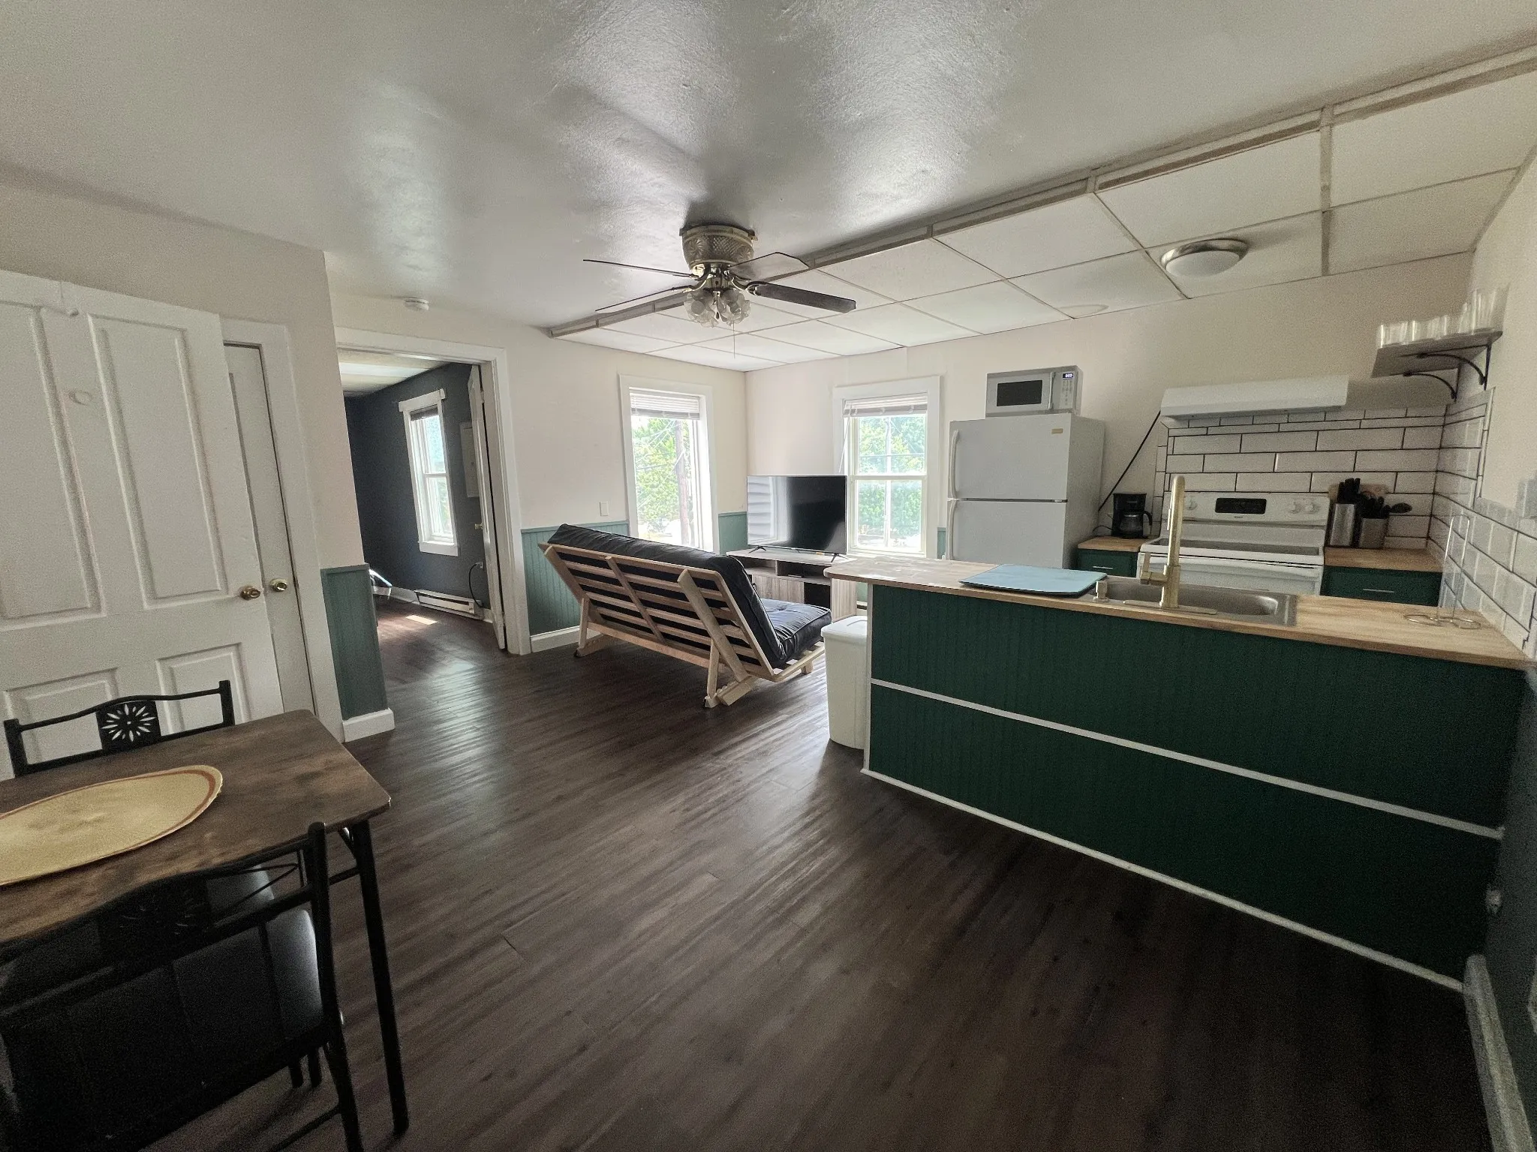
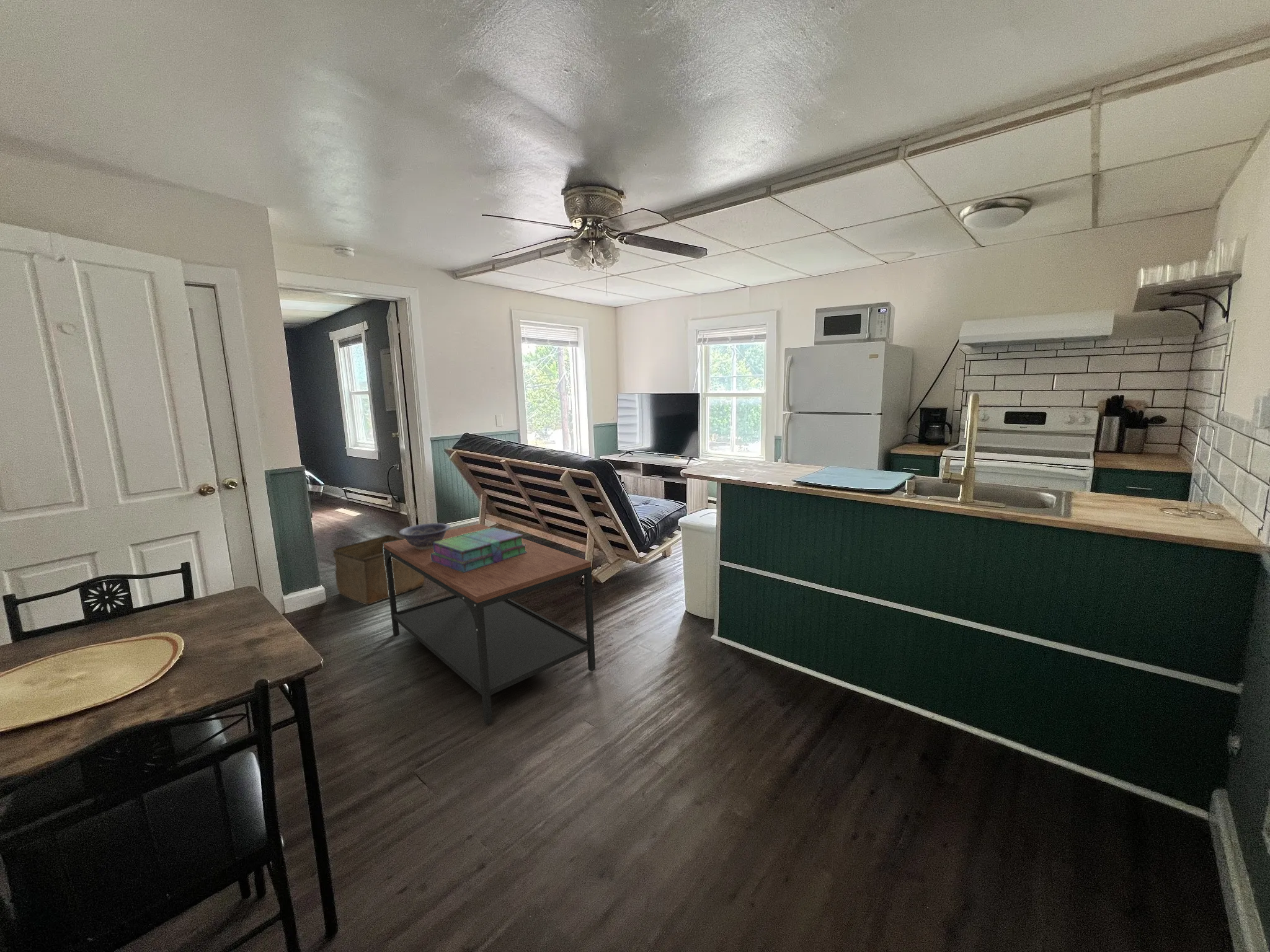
+ storage bin (379, 567)
+ coffee table (482, 602)
+ stack of books (479, 547)
+ decorative bowl (425, 537)
